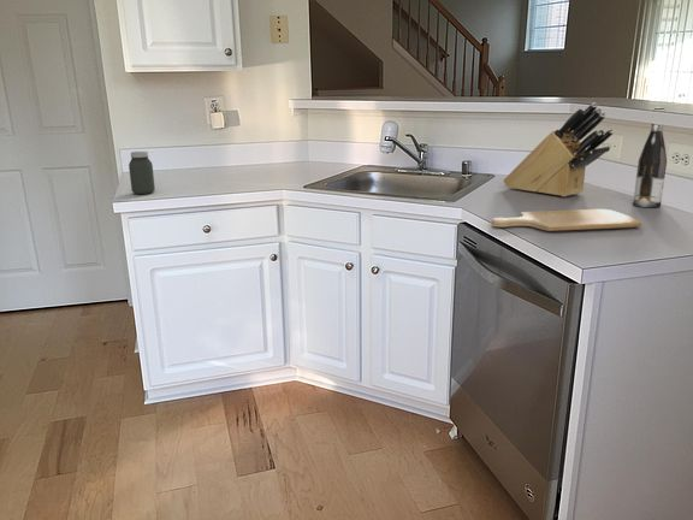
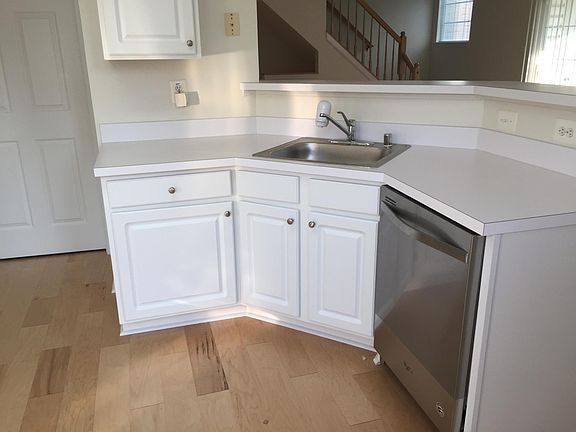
- knife block (556, 148)
- jar (141, 172)
- wine bottle (652, 156)
- chopping board (558, 219)
